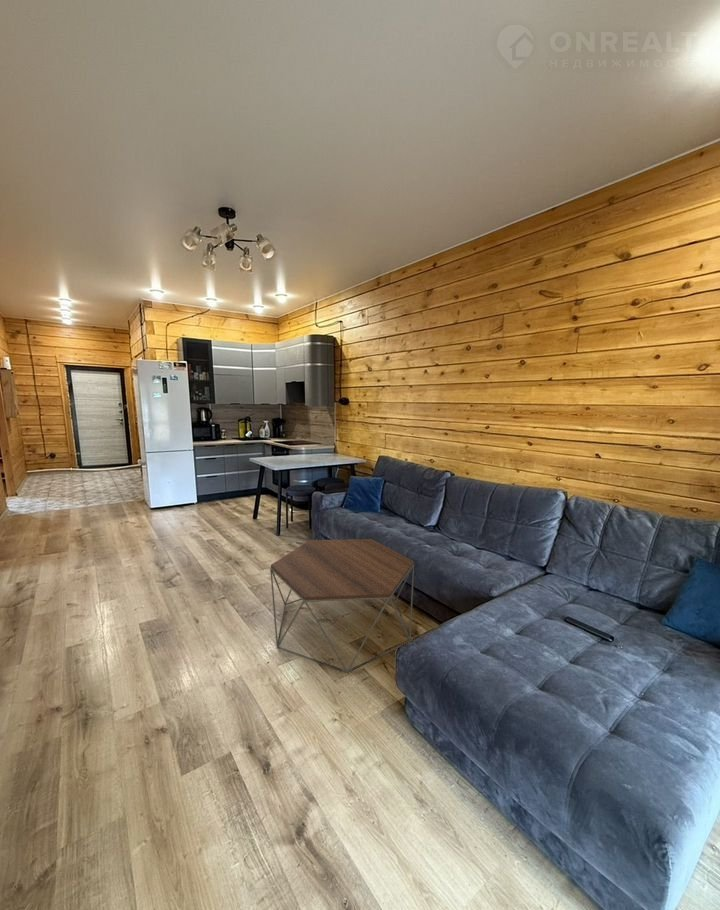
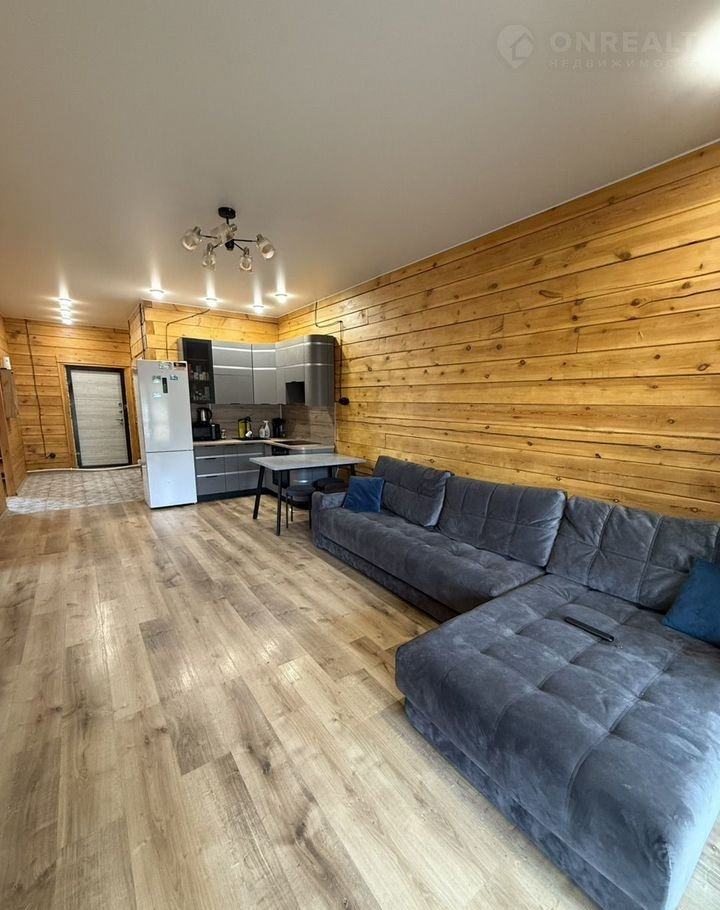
- coffee table (343, 593)
